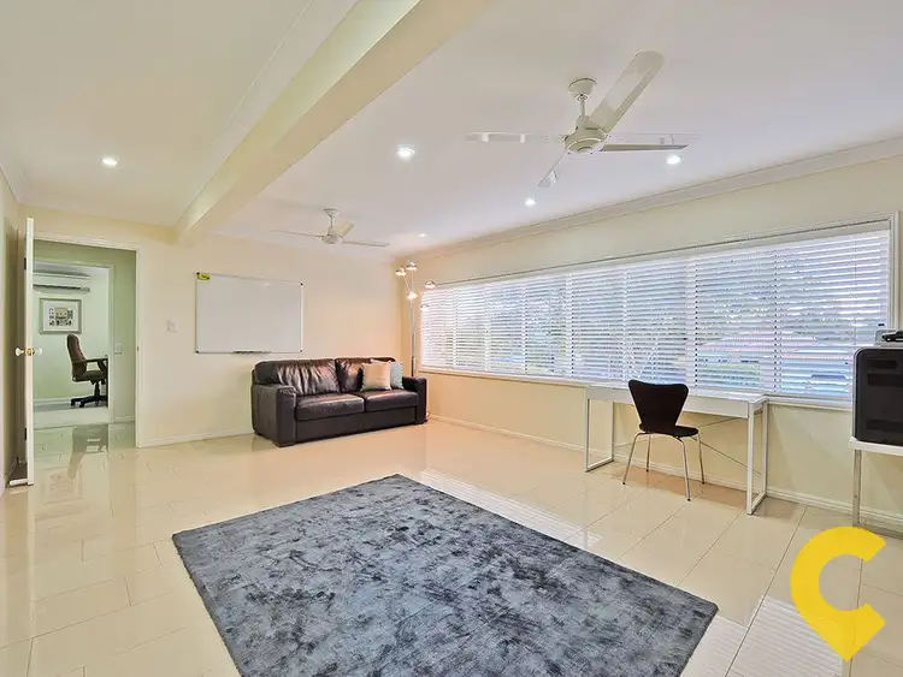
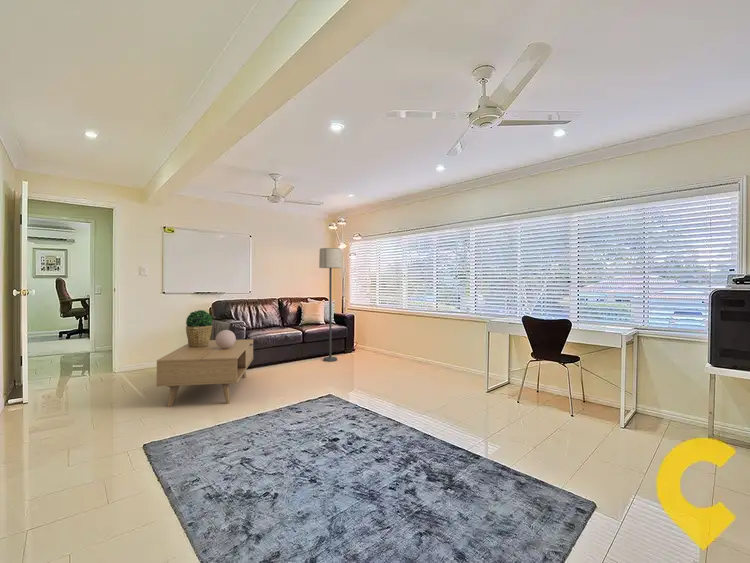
+ lamp (330, 304)
+ decorative sphere (225, 339)
+ potted plant (199, 327)
+ coffee table (213, 369)
